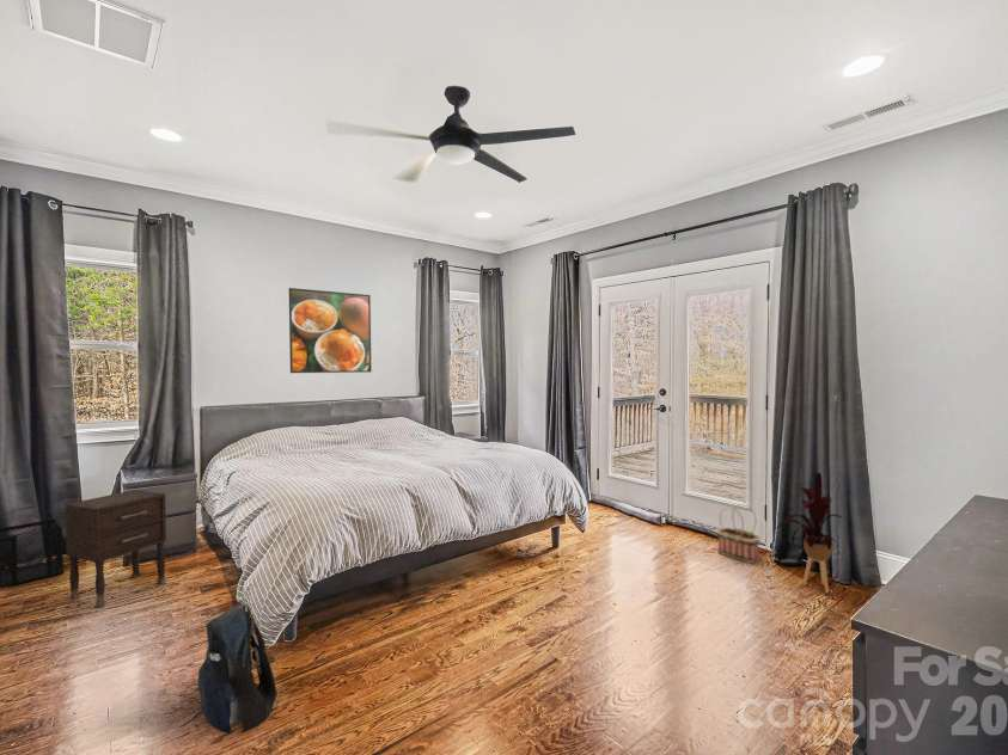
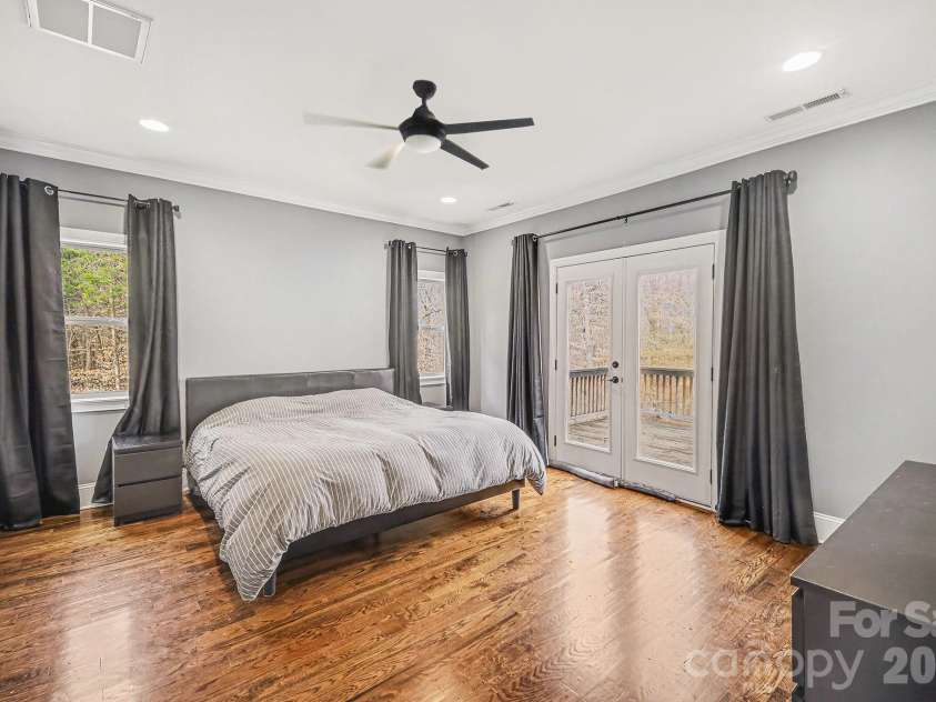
- basket (738, 530)
- wastebasket (30, 551)
- backpack (236, 655)
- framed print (331, 332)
- house plant (810, 527)
- nightstand (118, 544)
